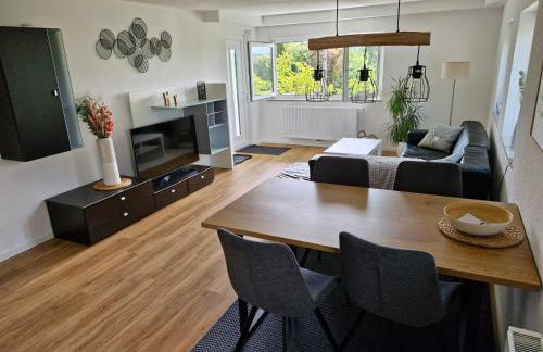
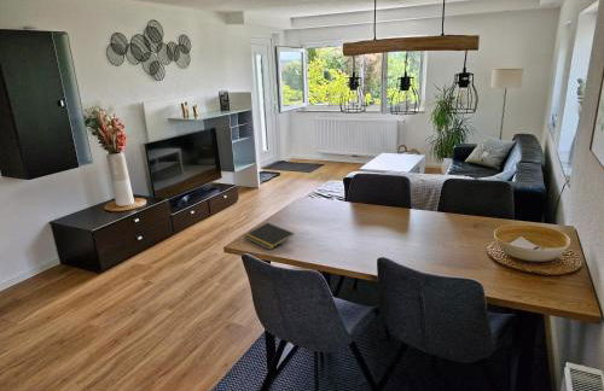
+ notepad (268, 235)
